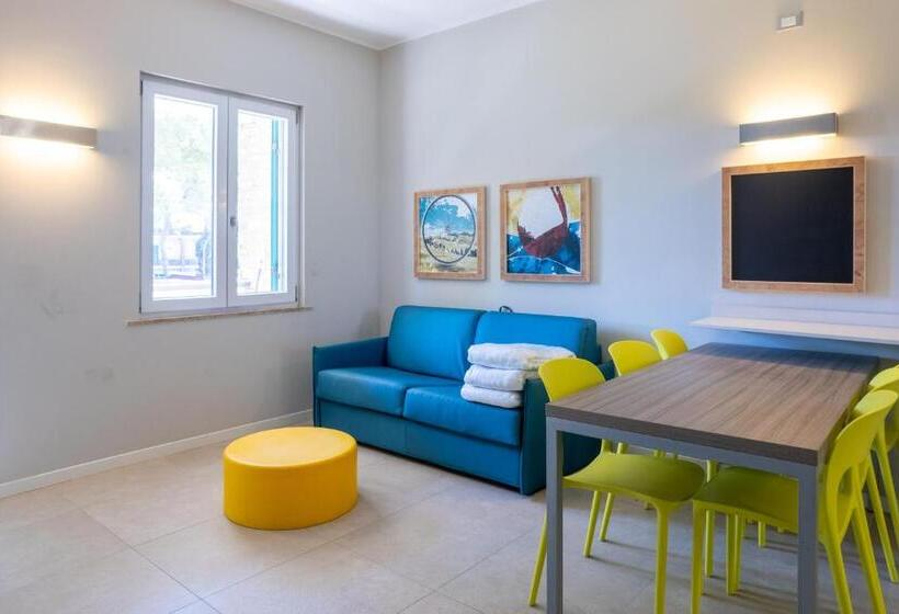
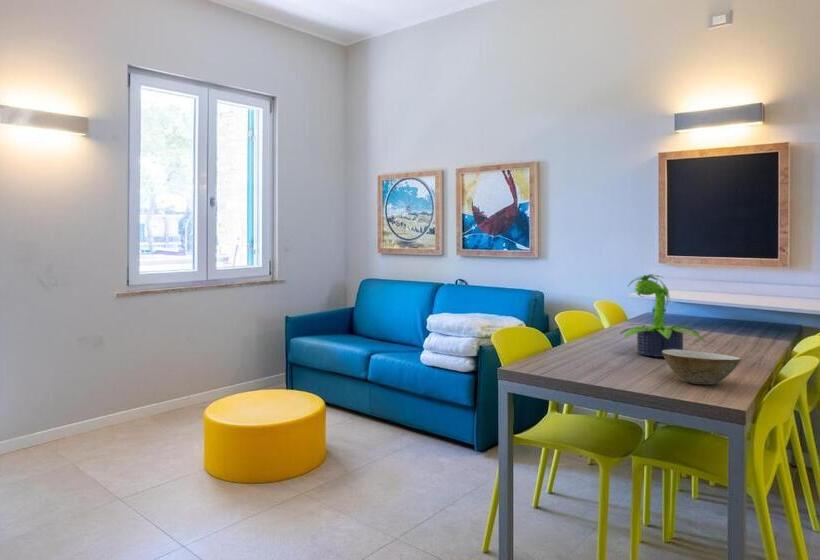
+ potted plant (660, 314)
+ bowl (700, 367)
